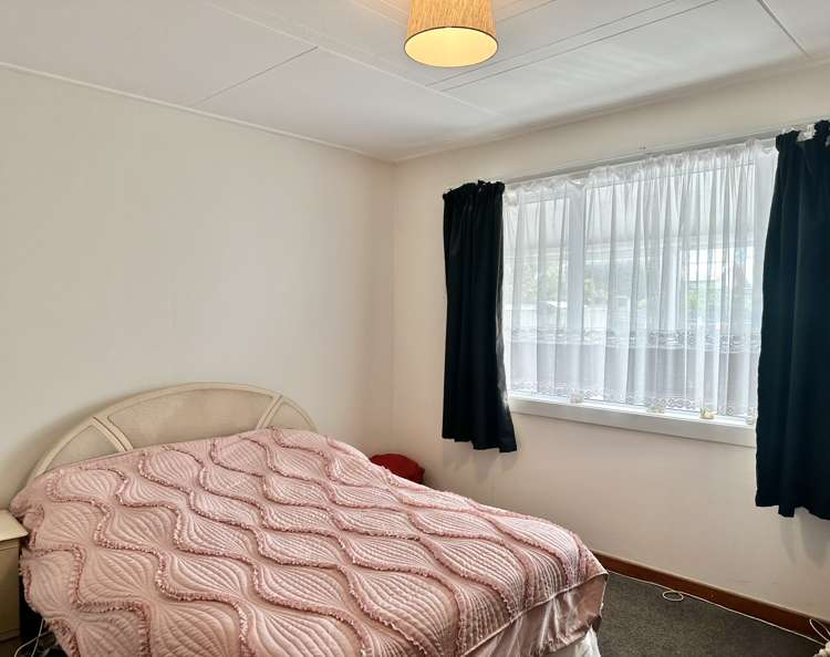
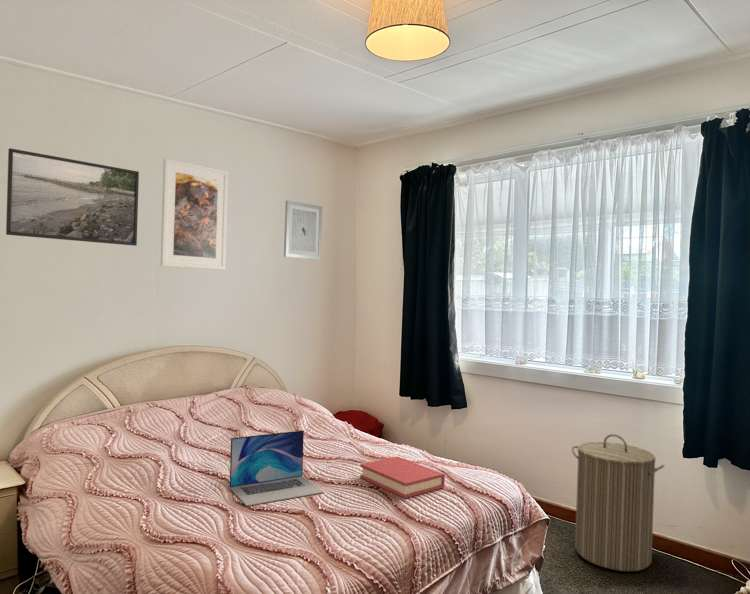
+ wall art (303, 230)
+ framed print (77, 200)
+ hardback book (401, 475)
+ laptop (277, 465)
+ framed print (195, 216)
+ laundry hamper (614, 494)
